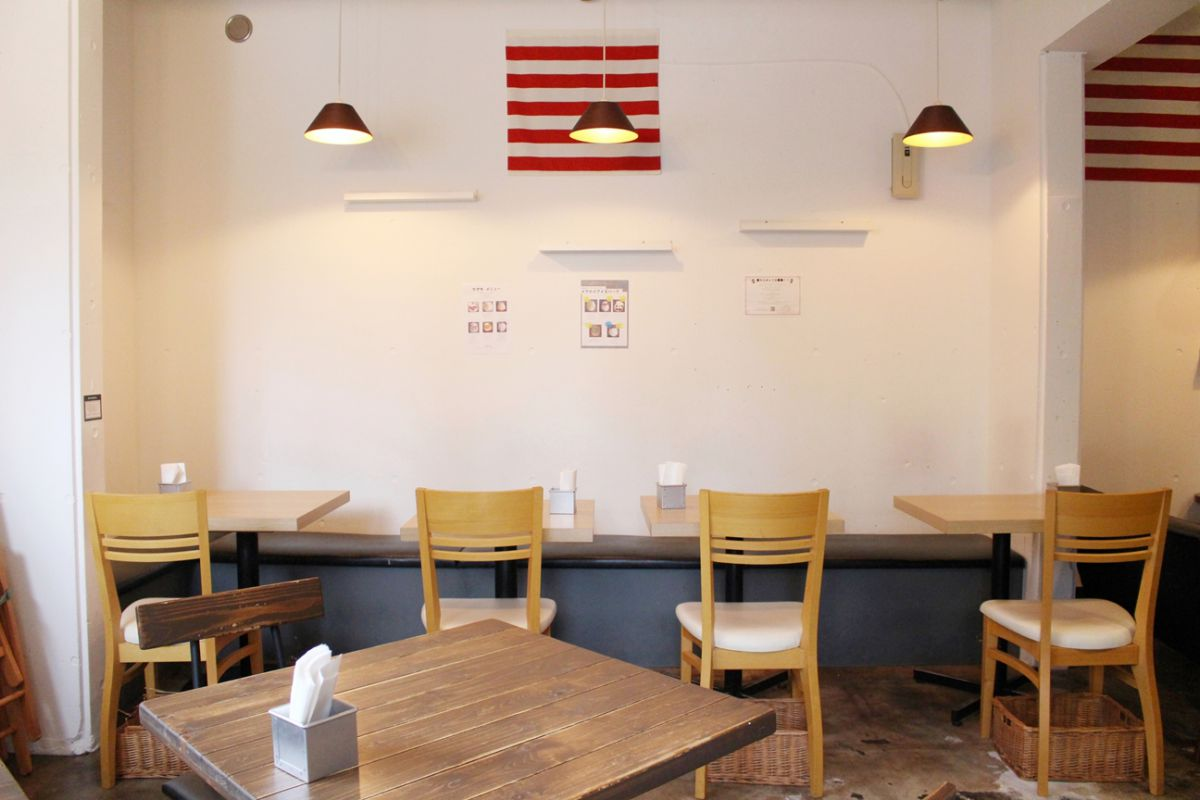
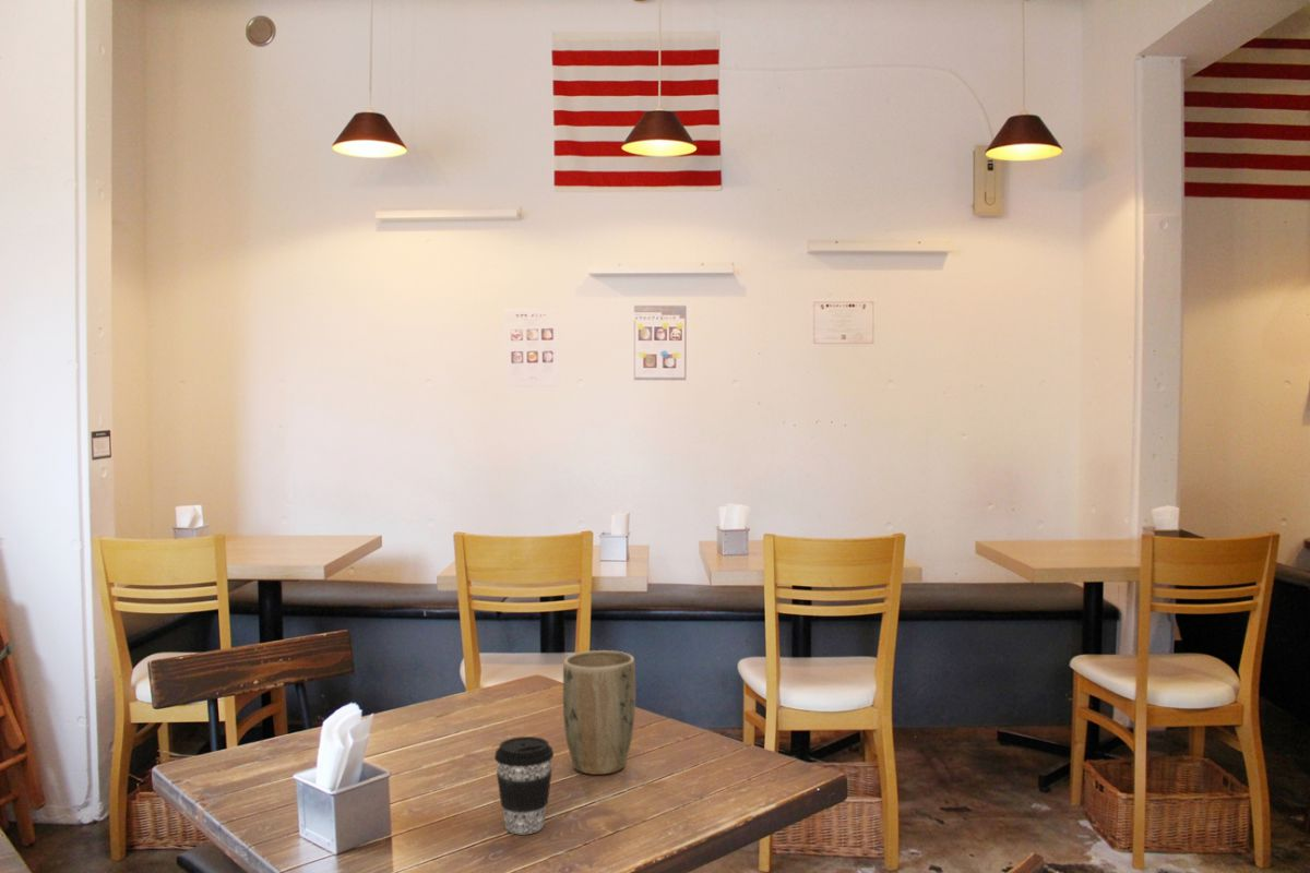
+ coffee cup (524, 785)
+ plant pot (599, 711)
